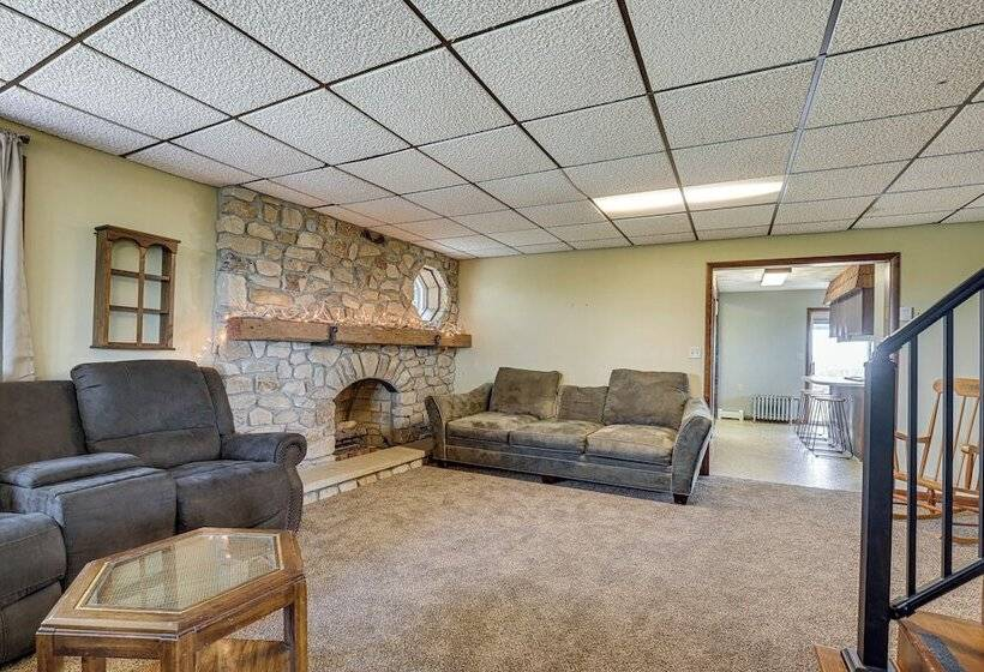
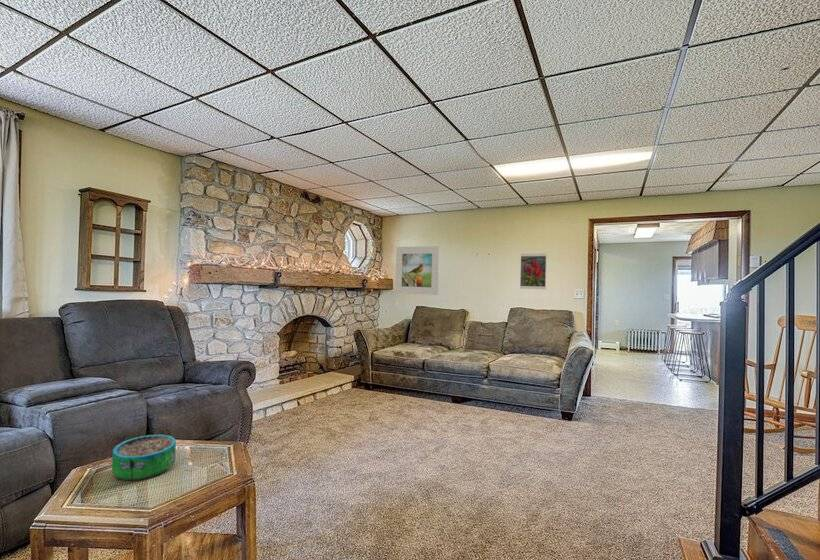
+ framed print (416, 270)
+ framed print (533, 271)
+ decorative bowl (144, 457)
